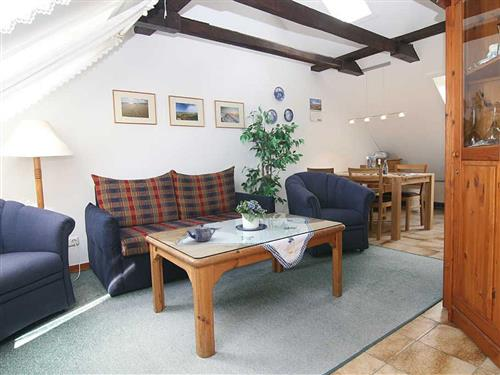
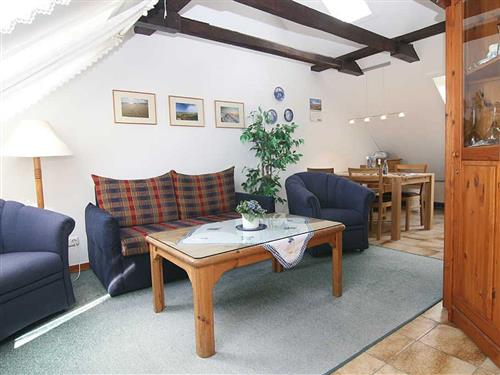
- teapot (201, 232)
